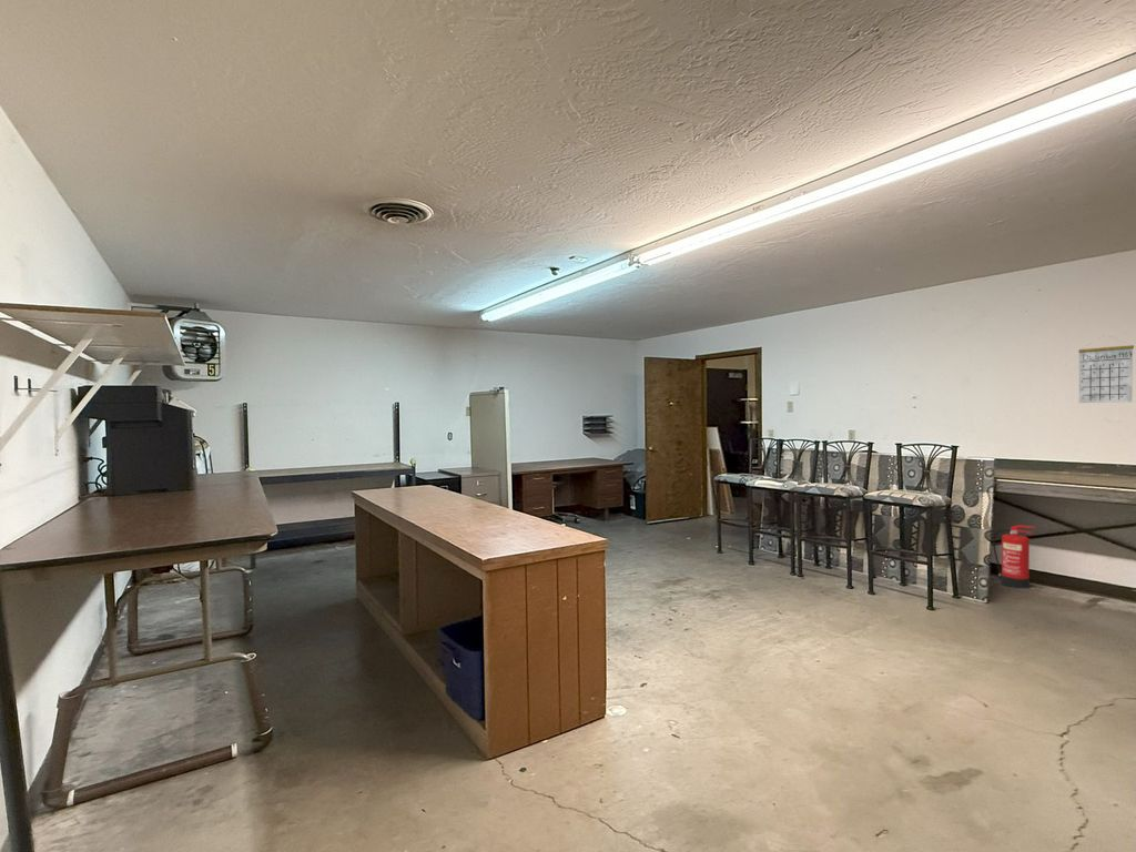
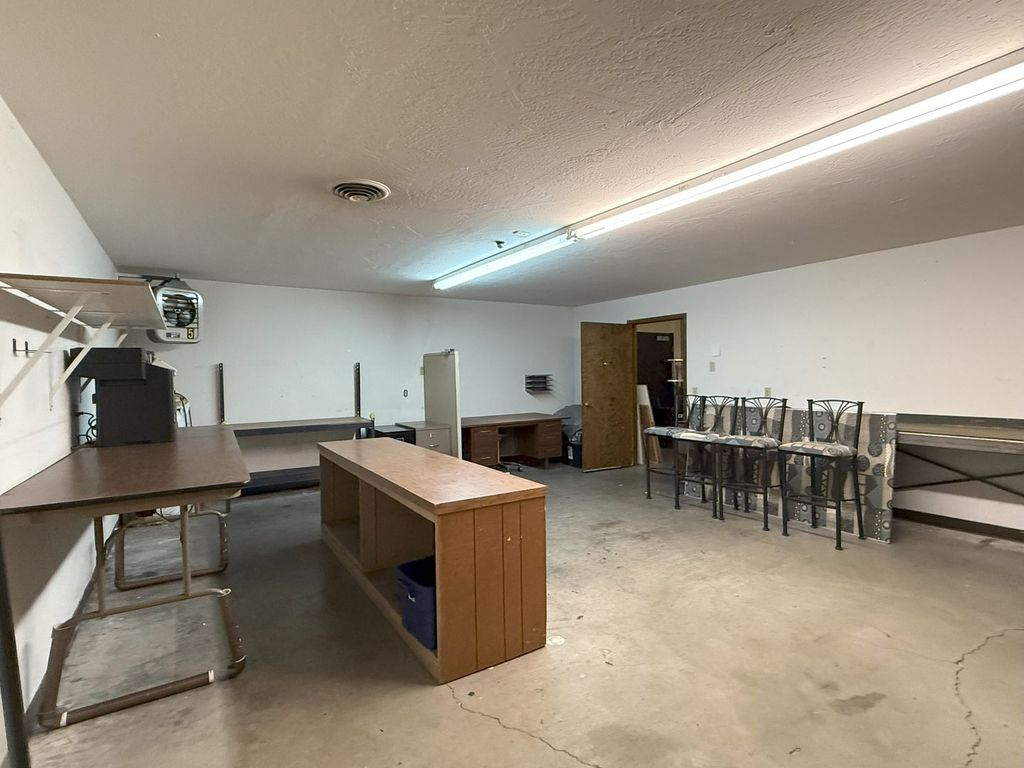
- calendar (1105, 368)
- fire extinguisher (1013, 554)
